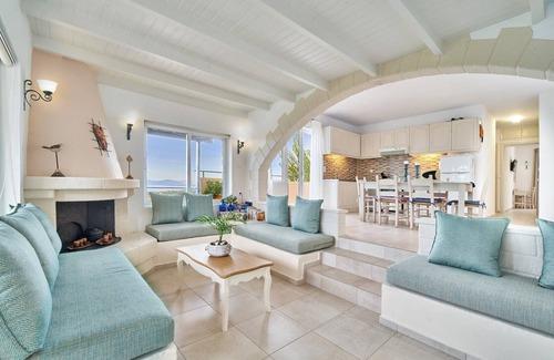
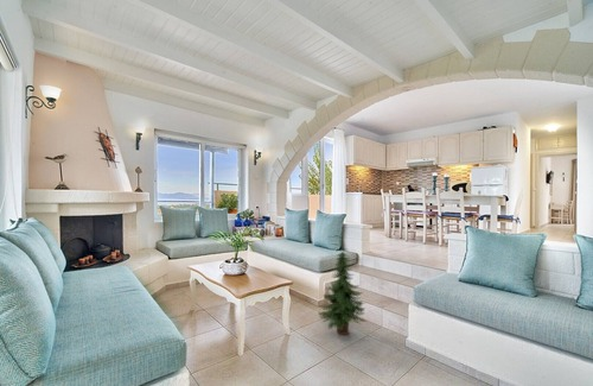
+ tree (343, 291)
